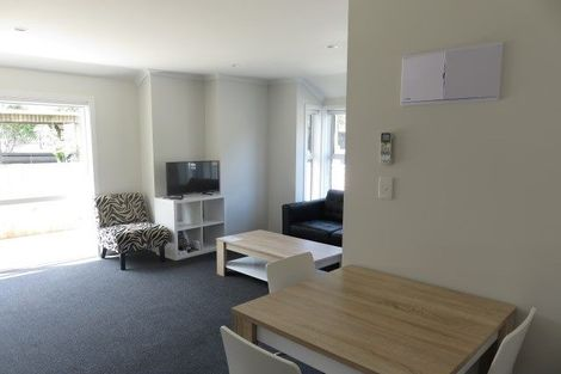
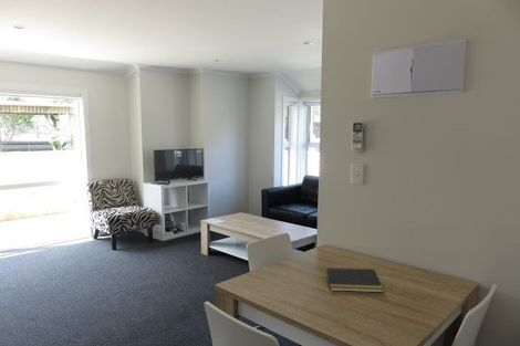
+ notepad (353, 279)
